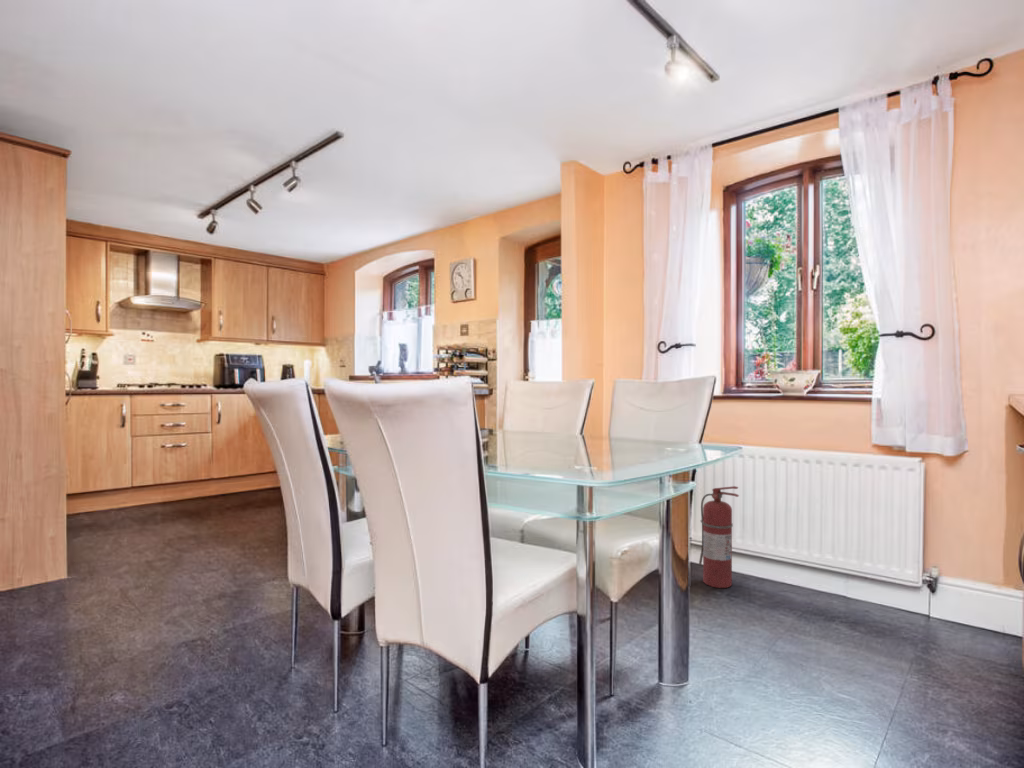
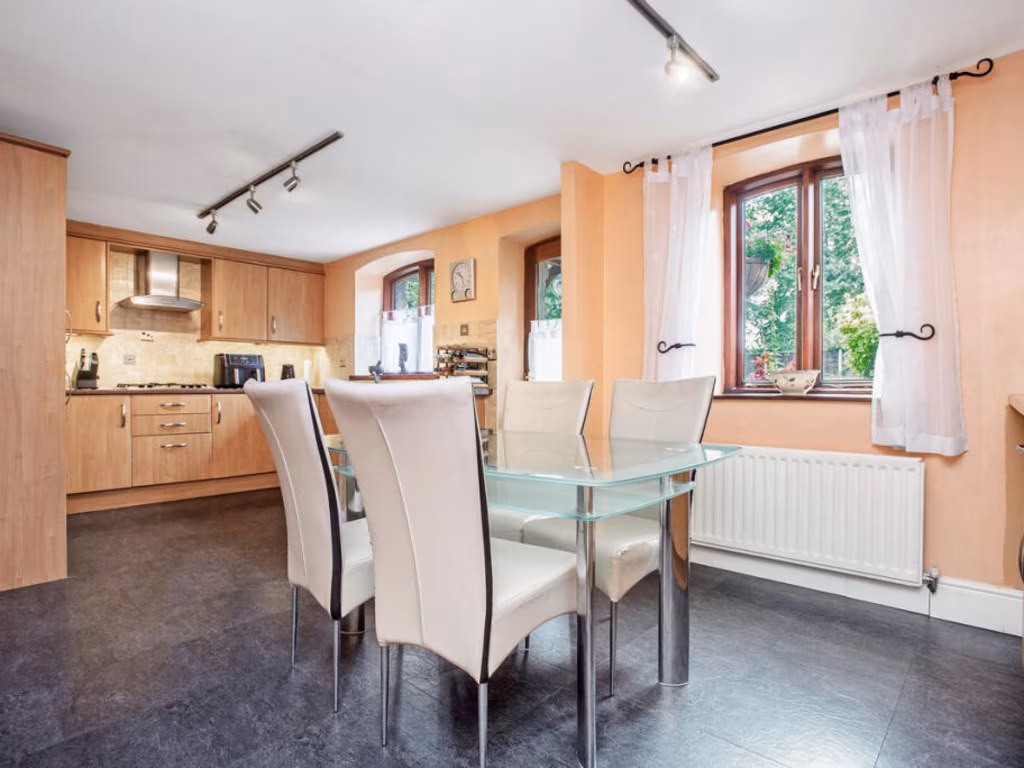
- fire extinguisher (718, 534)
